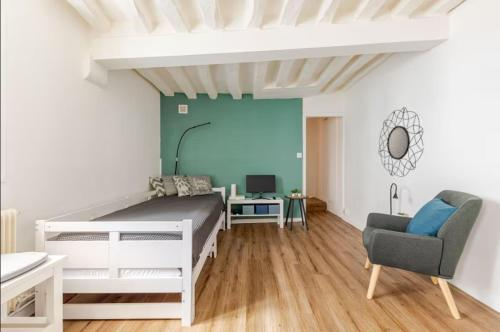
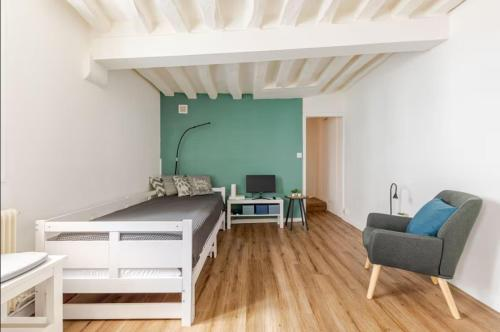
- home mirror (398, 142)
